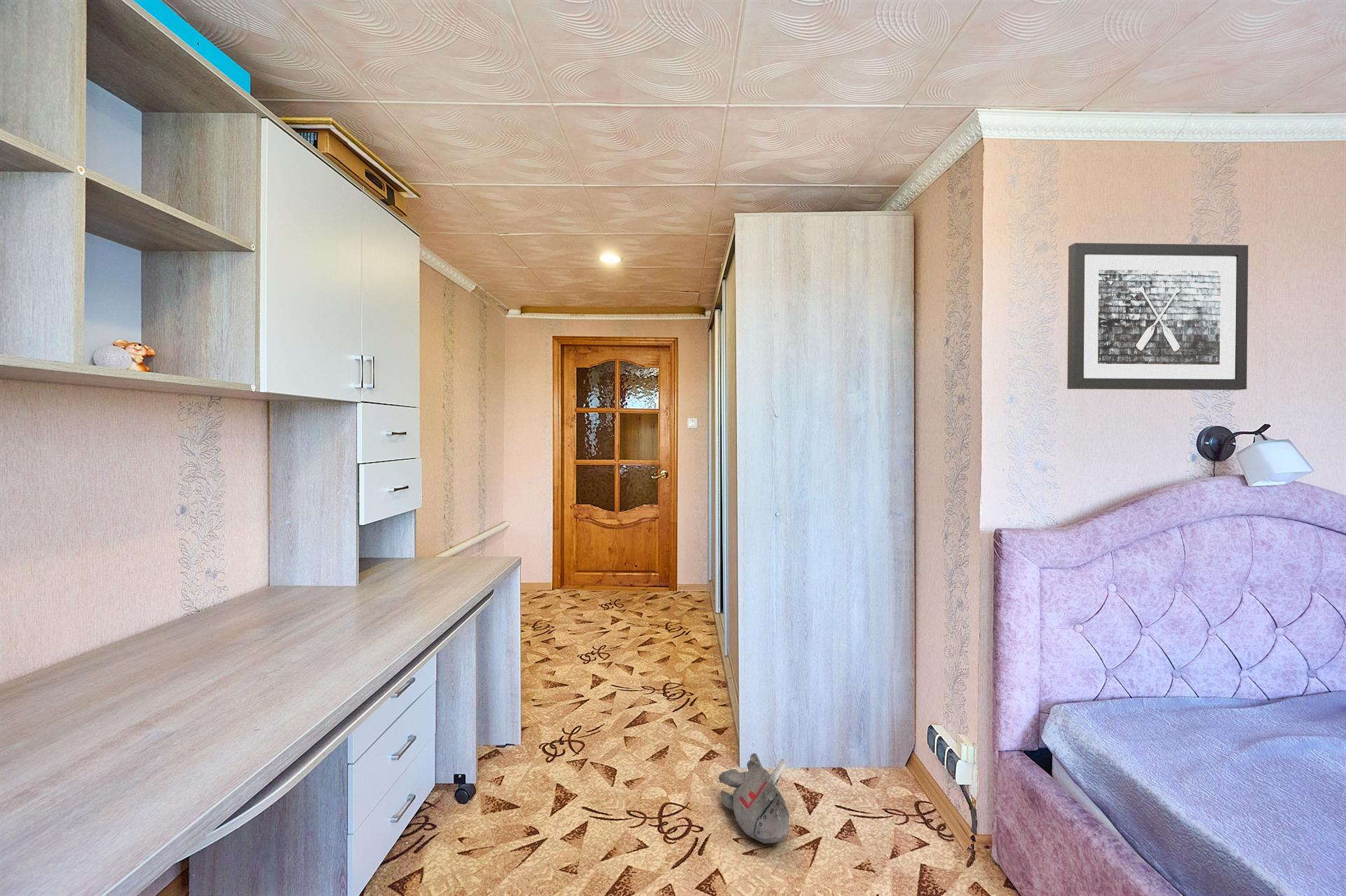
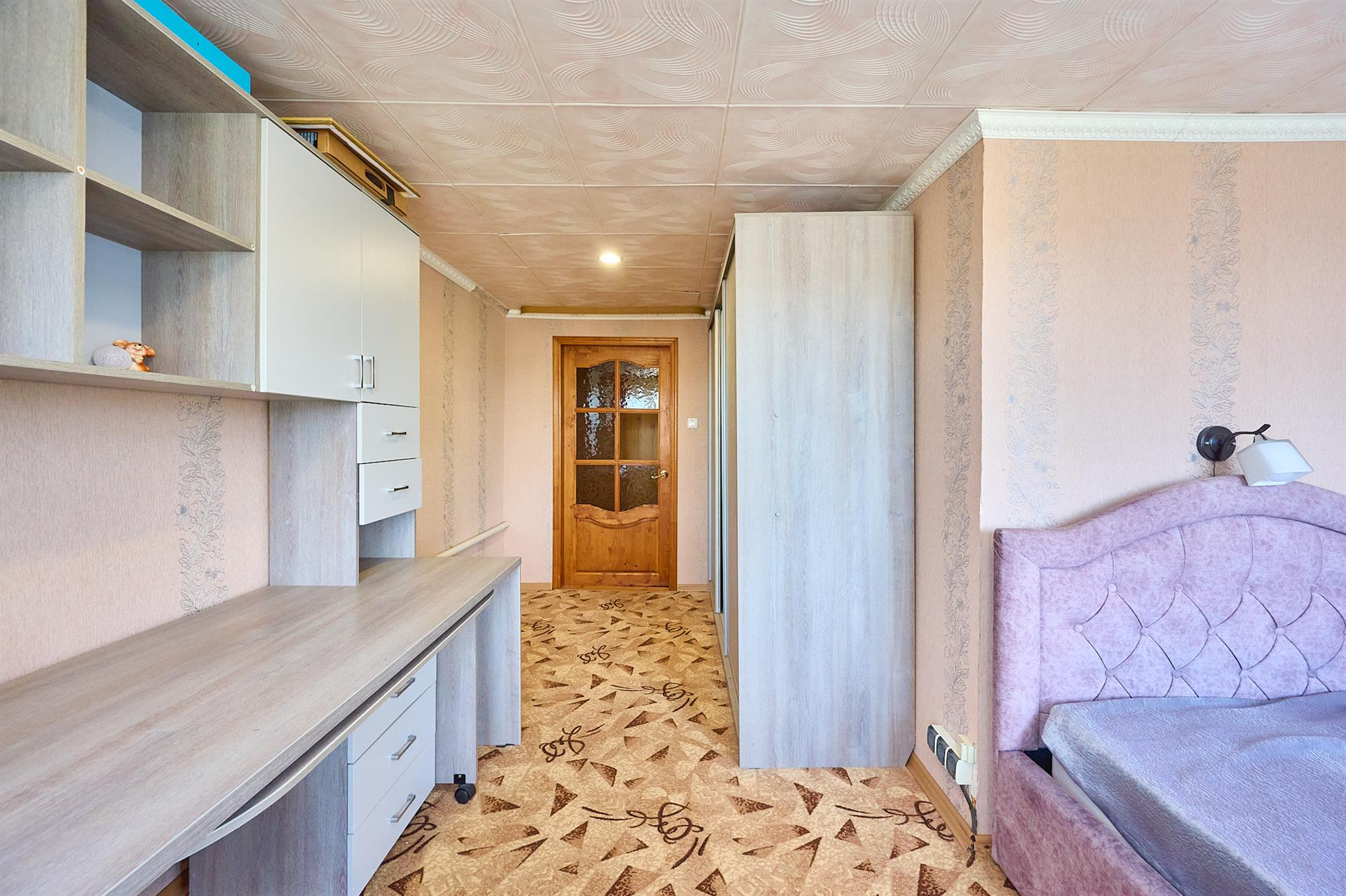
- plush toy (751, 795)
- wall art (1157, 317)
